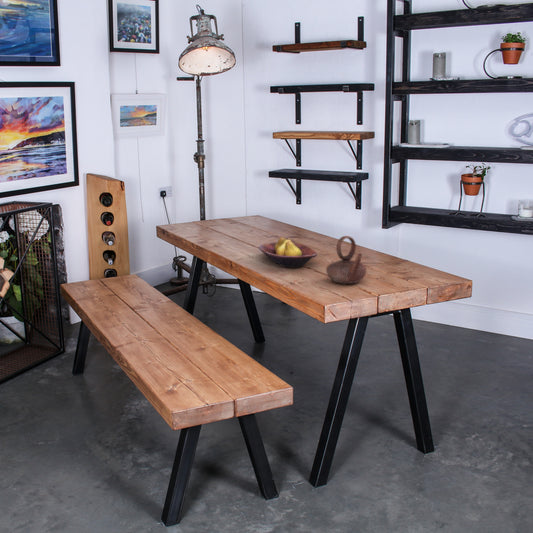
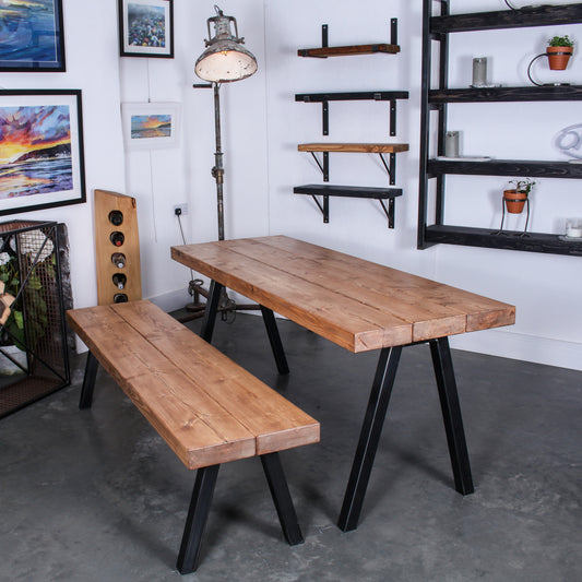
- teapot (349, 260)
- fruit bowl (287, 250)
